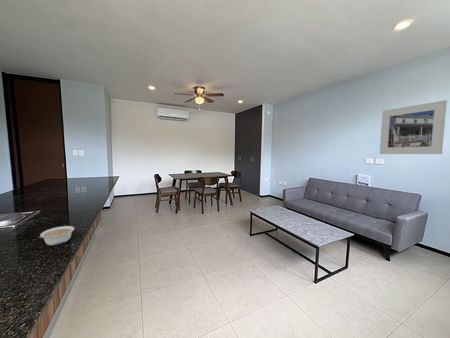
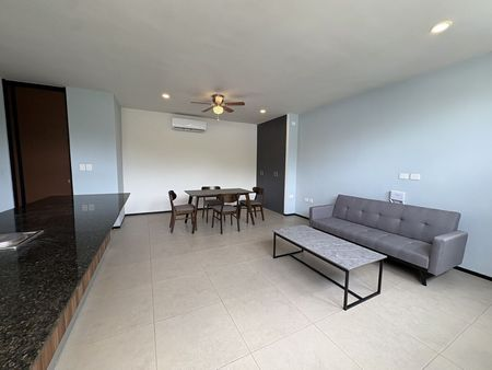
- legume (58, 235)
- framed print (409, 130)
